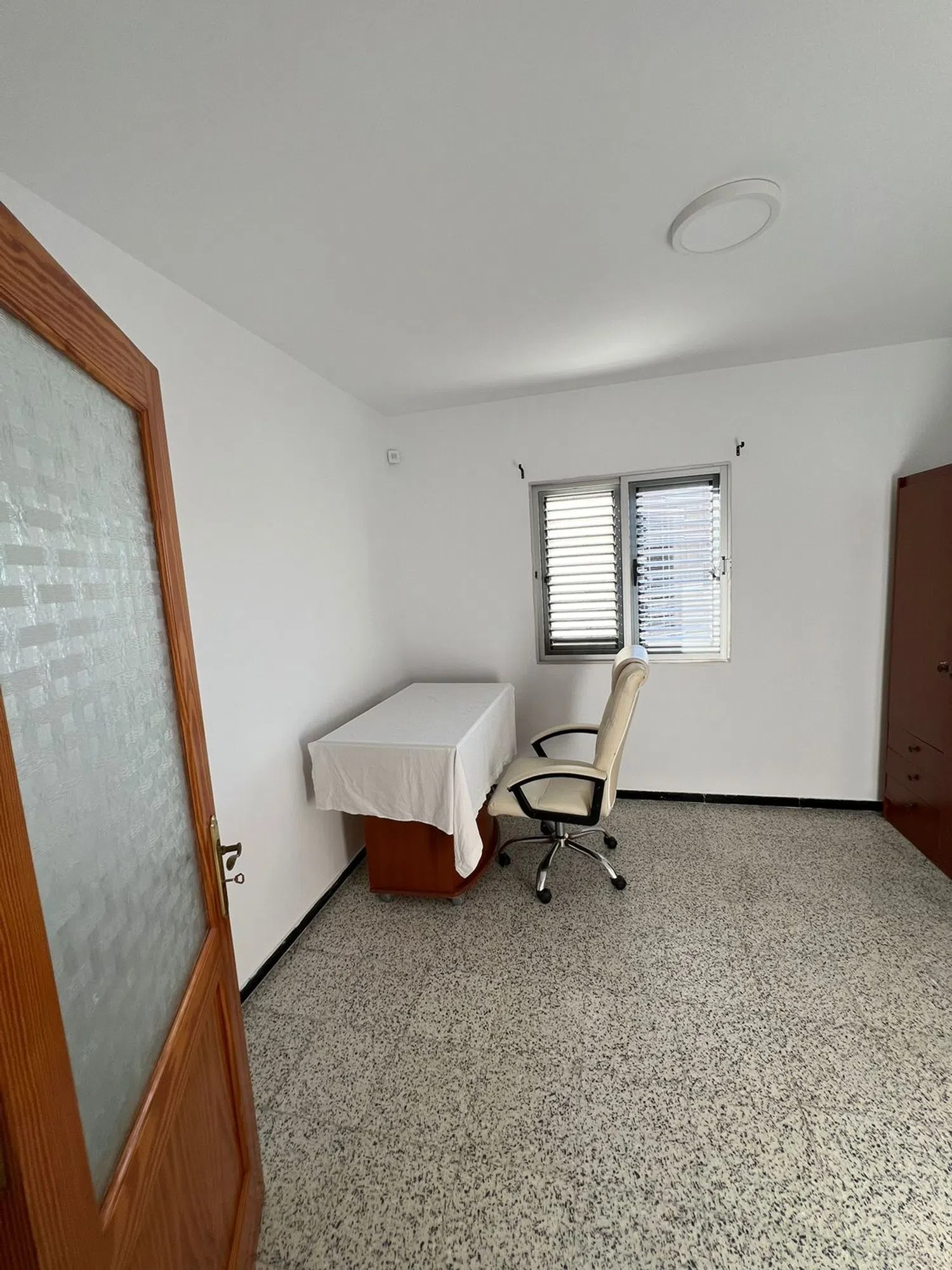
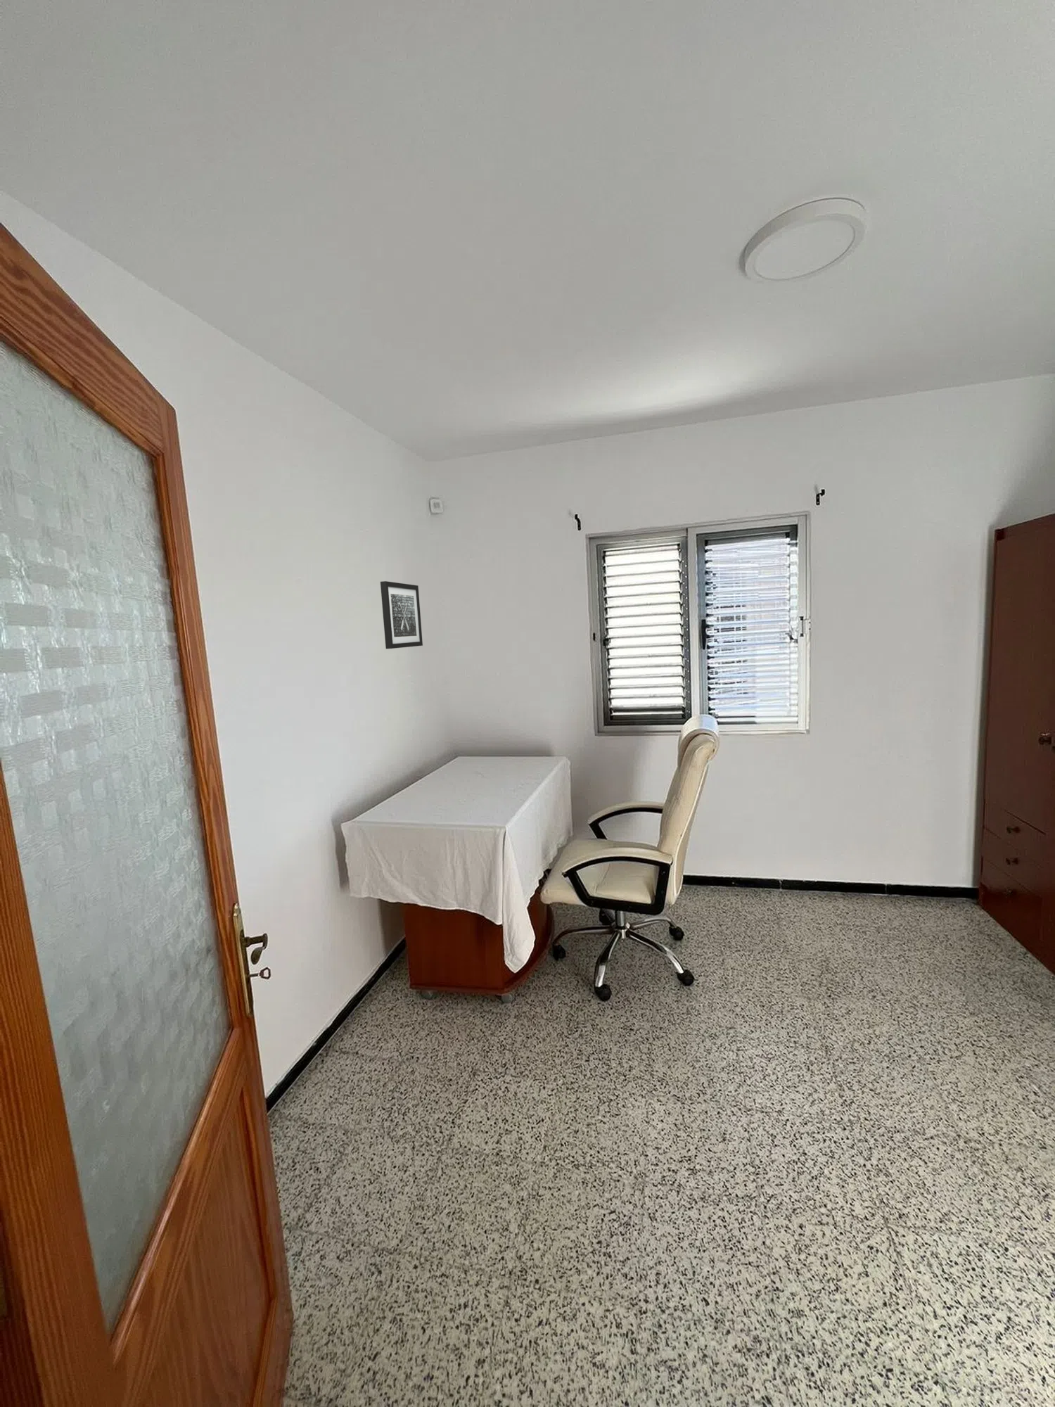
+ wall art (402, 616)
